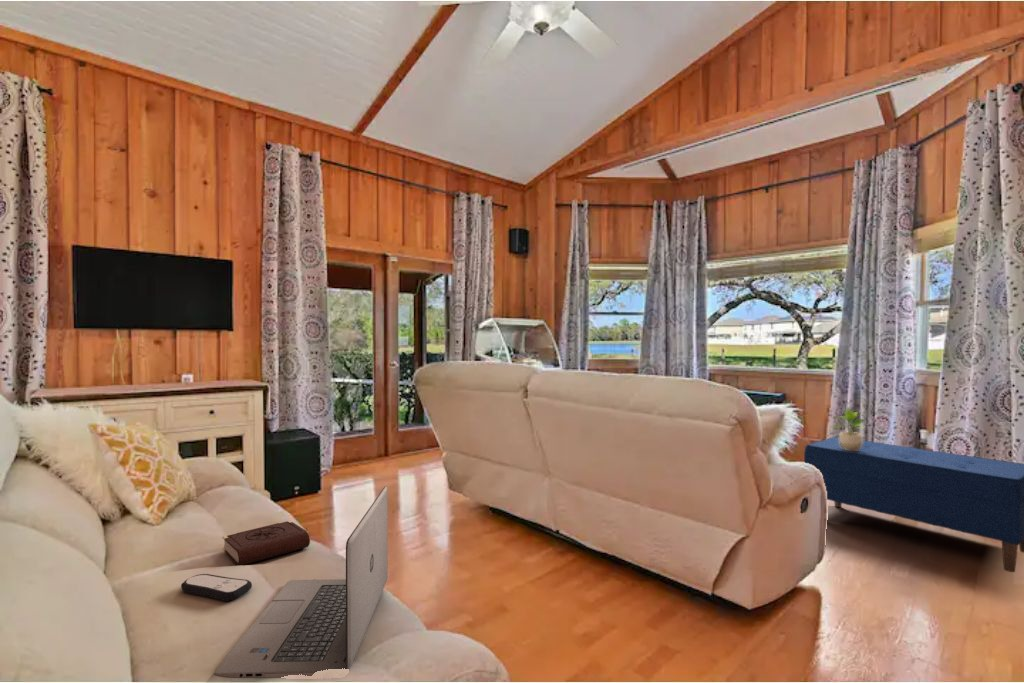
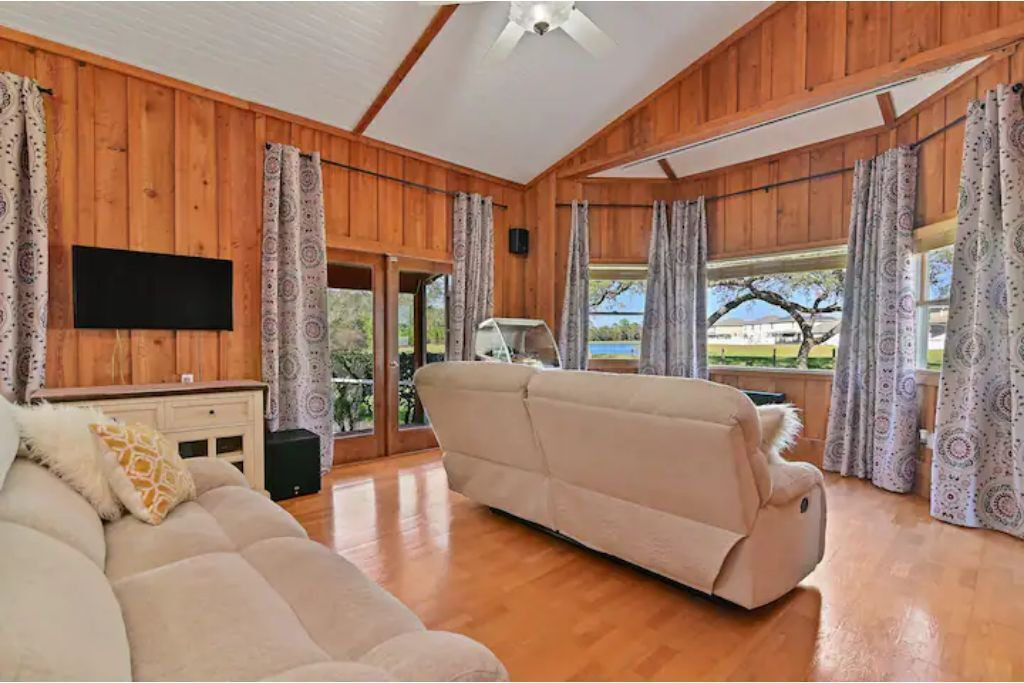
- laptop (314, 580)
- remote control (215, 586)
- bench (910, 493)
- potted plant (848, 428)
- book (266, 541)
